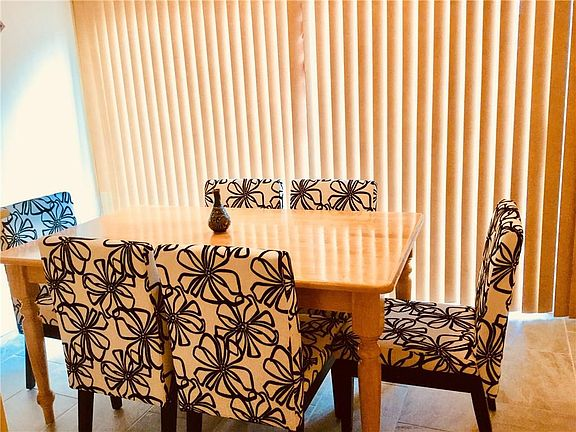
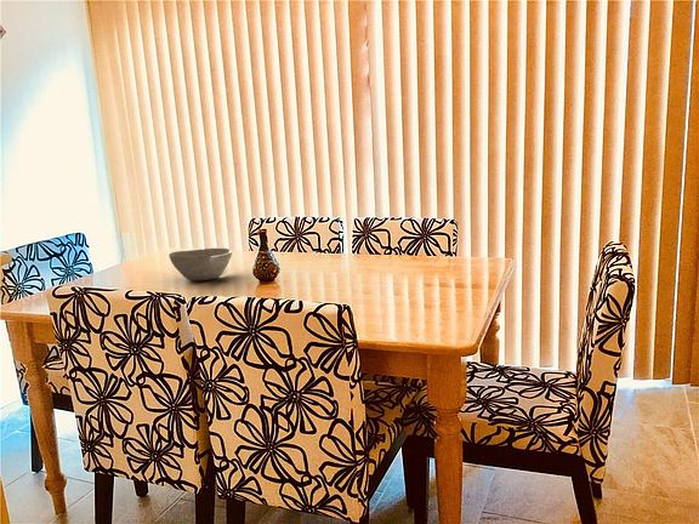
+ bowl (201, 264)
